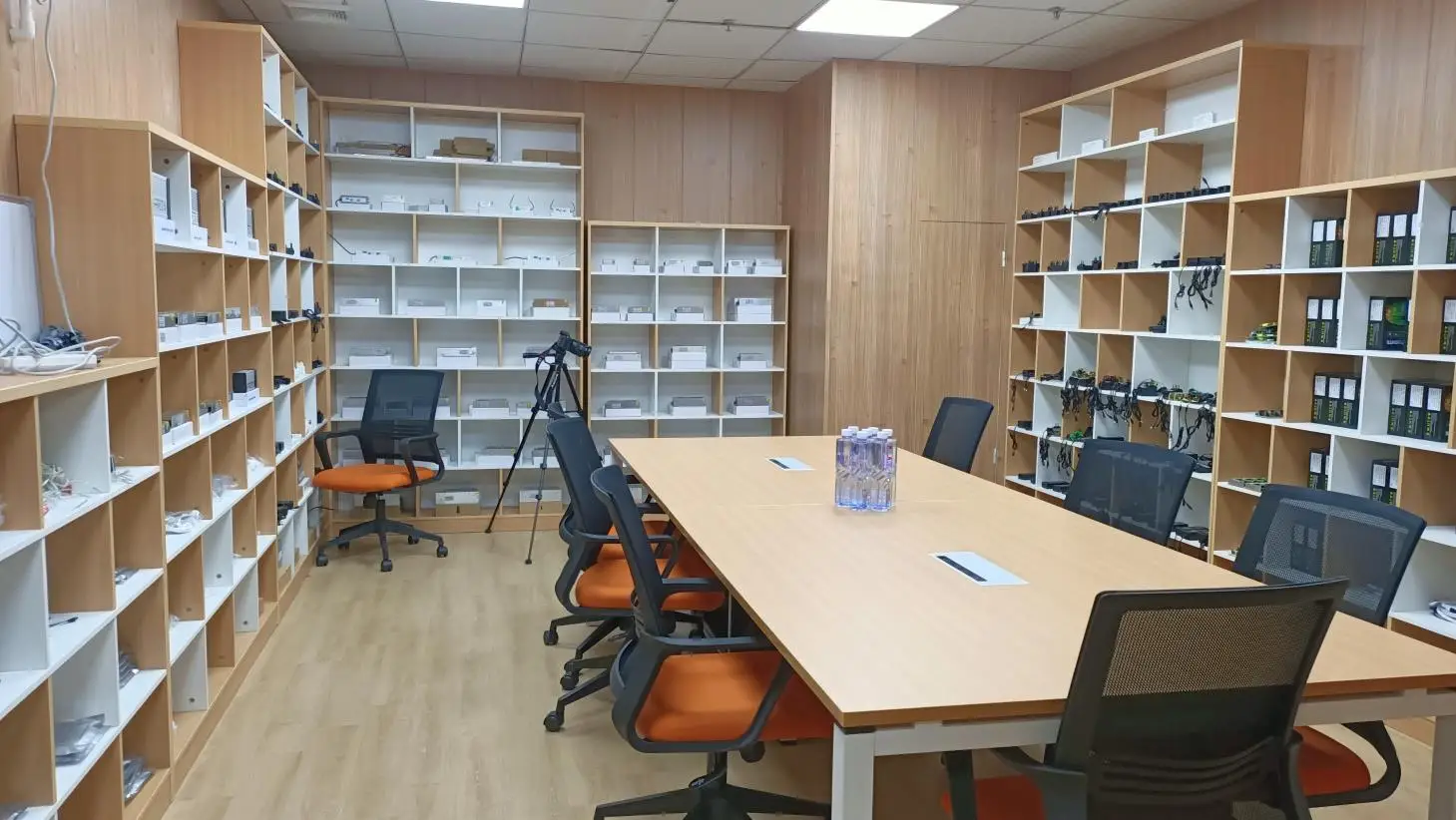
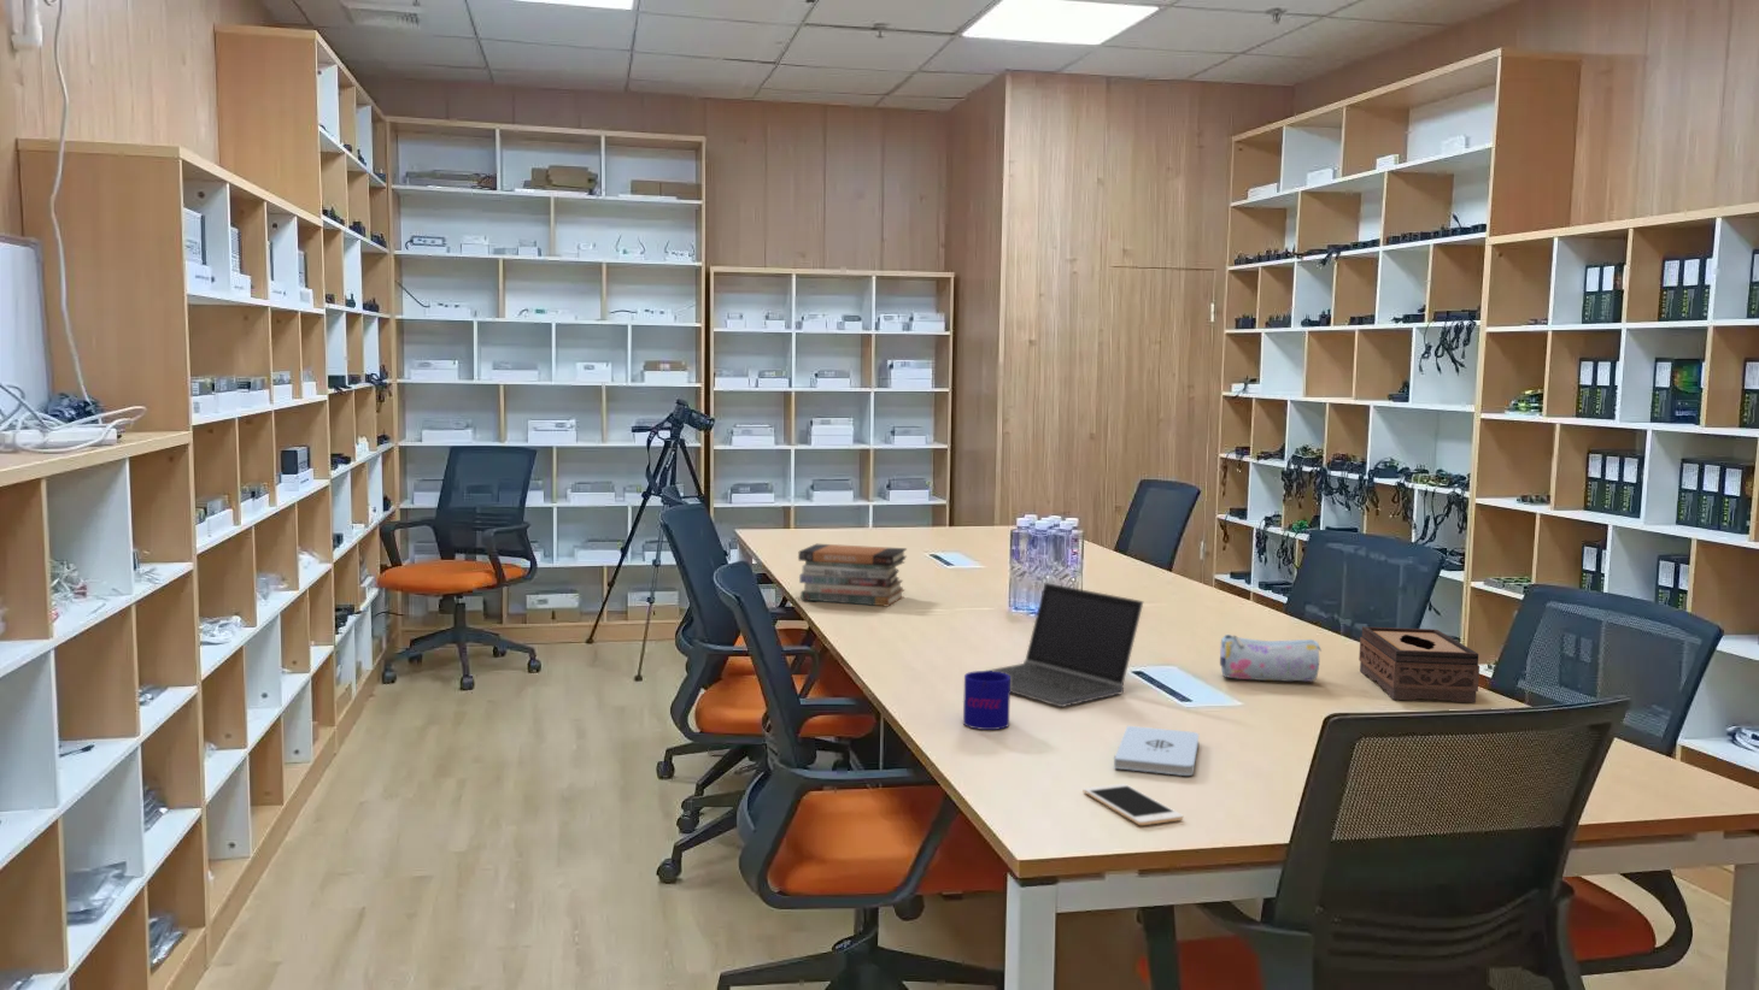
+ notepad (1157, 749)
+ mug (987, 698)
+ cell phone (1131, 803)
+ tissue box (1416, 663)
+ laptop computer (1052, 641)
+ book stack (852, 573)
+ pencil case (1269, 657)
